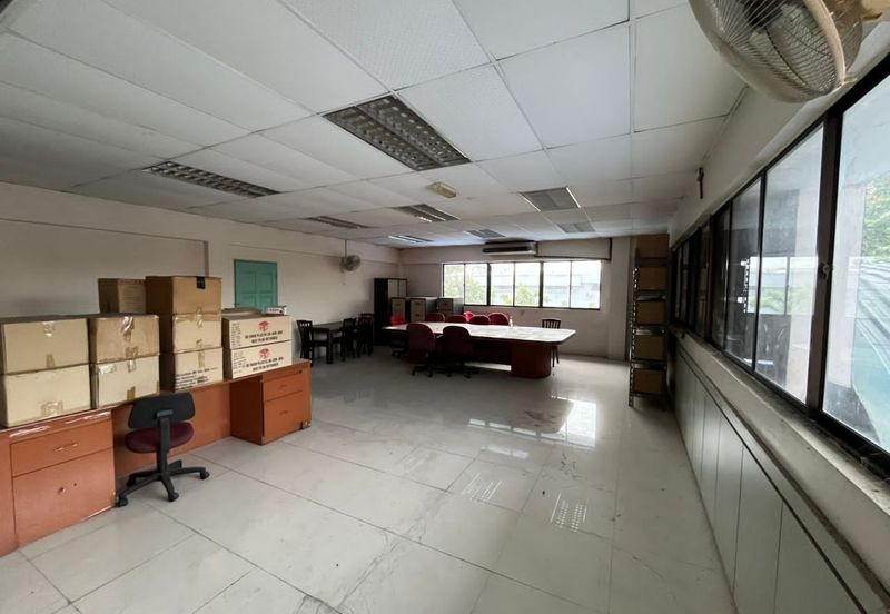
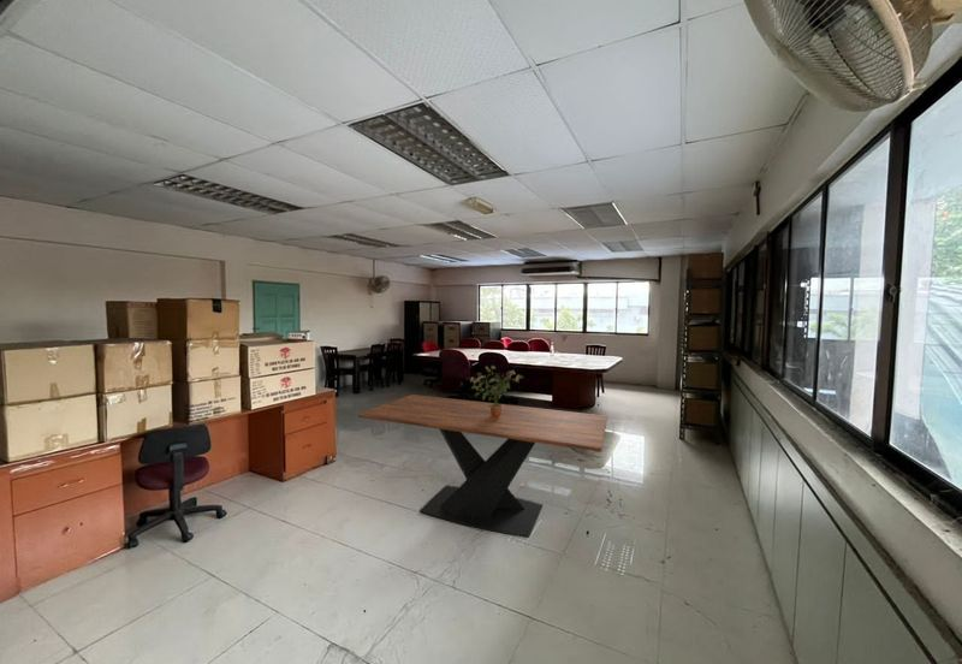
+ potted plant (494, 390)
+ dining table (483, 461)
